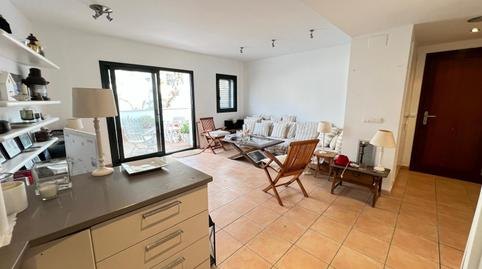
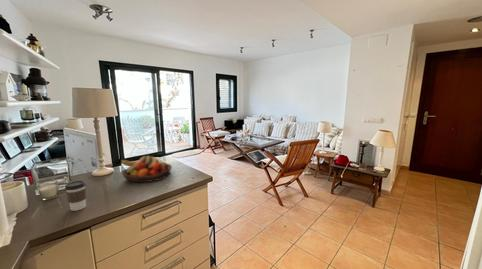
+ fruit bowl (147, 167)
+ coffee cup (76, 195)
